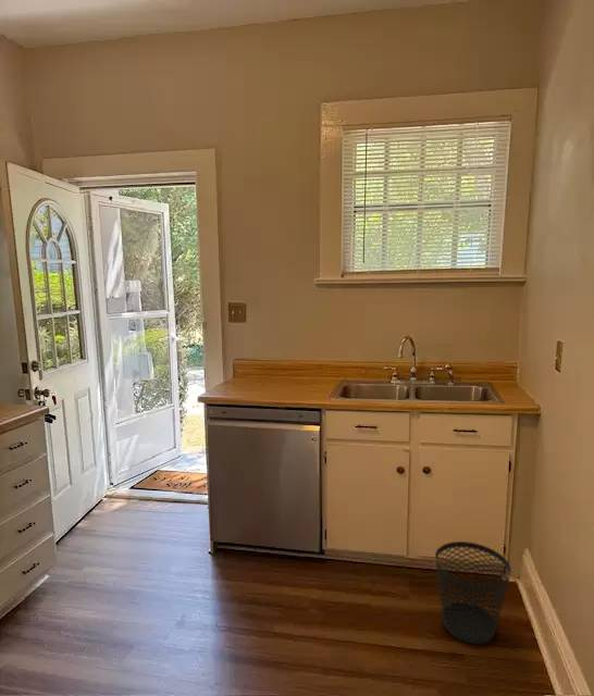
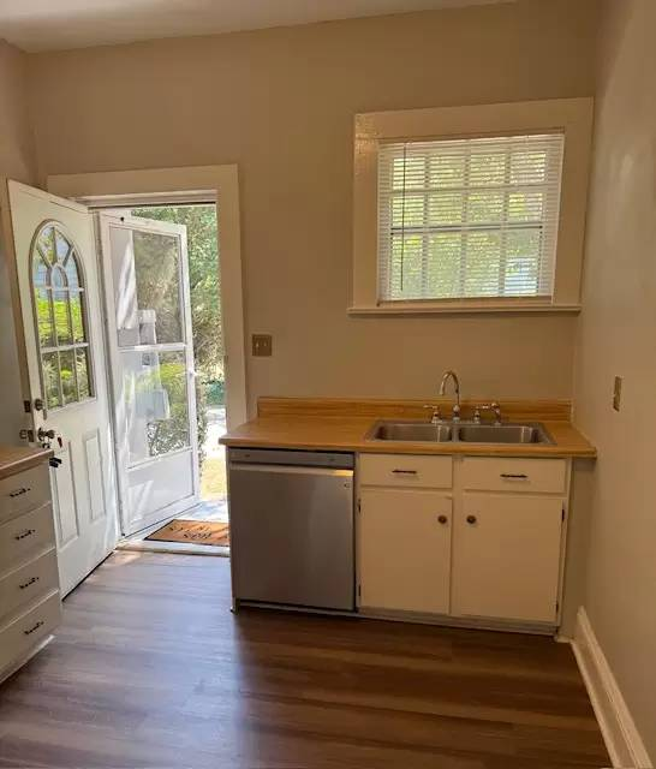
- wastebasket (470, 594)
